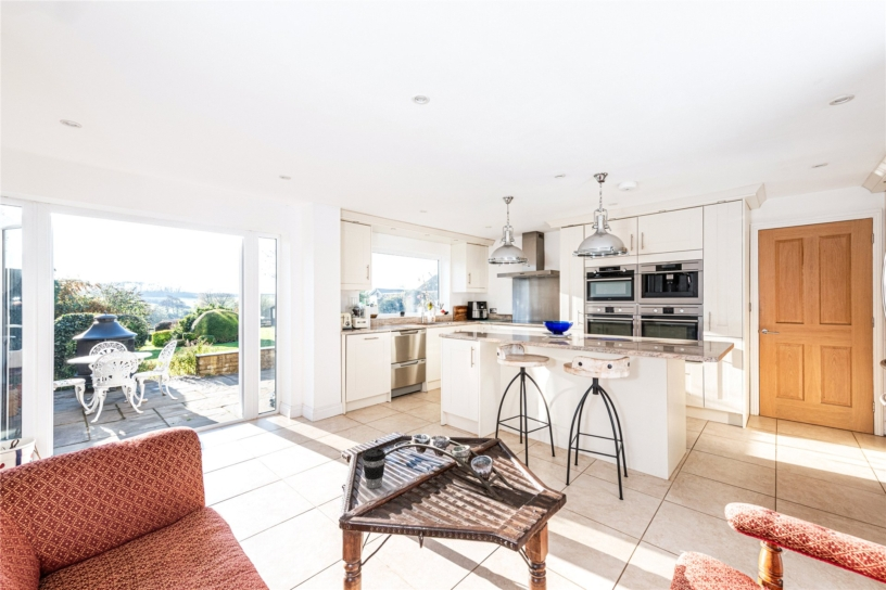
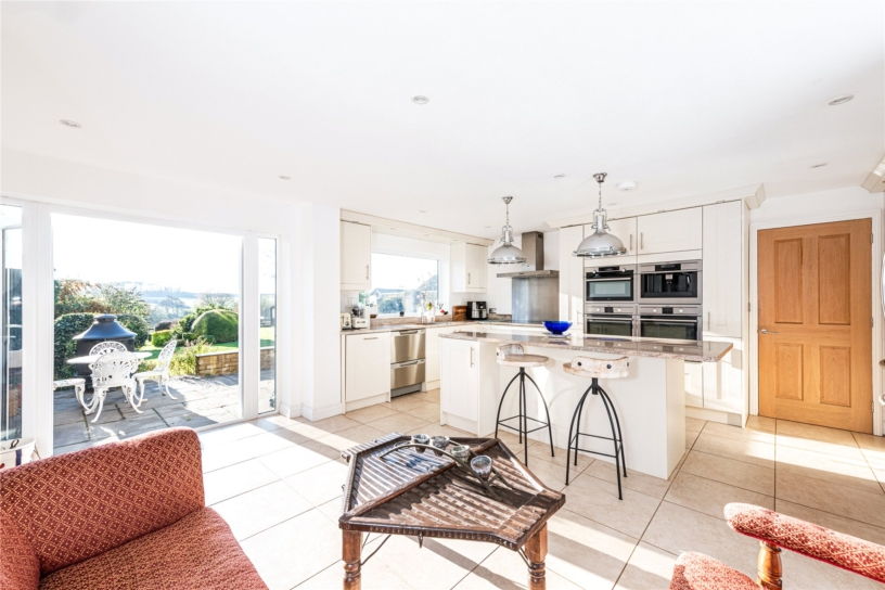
- coffee cup (374, 467)
